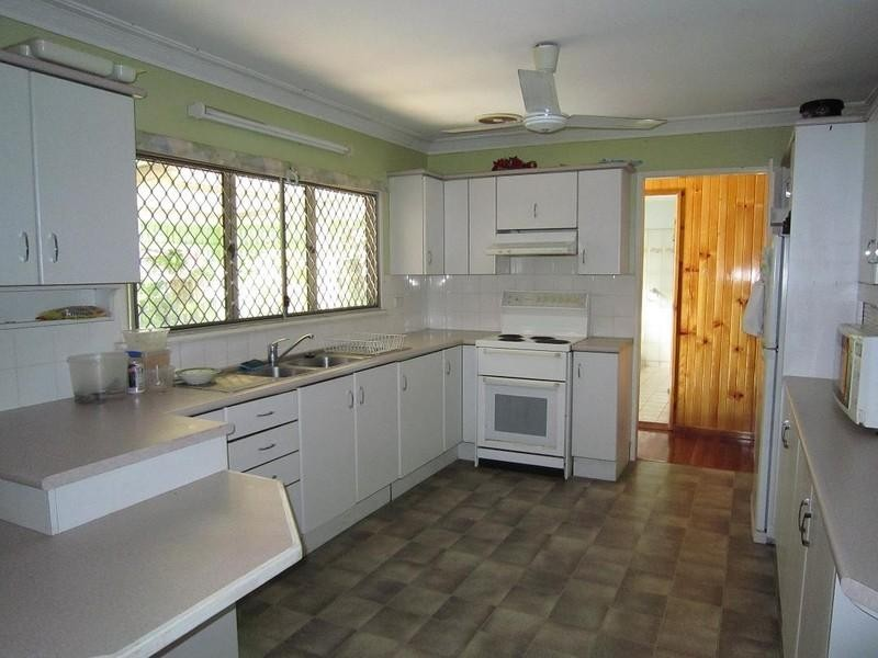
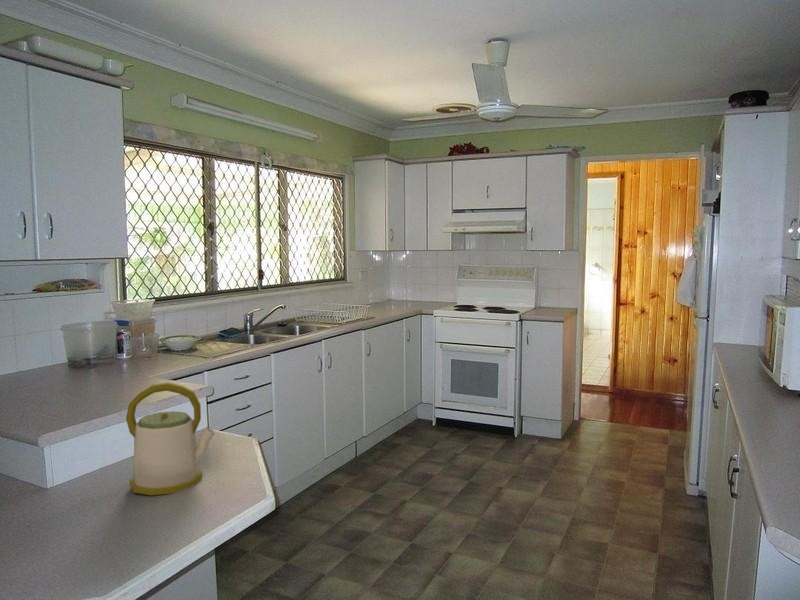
+ kettle (172, 432)
